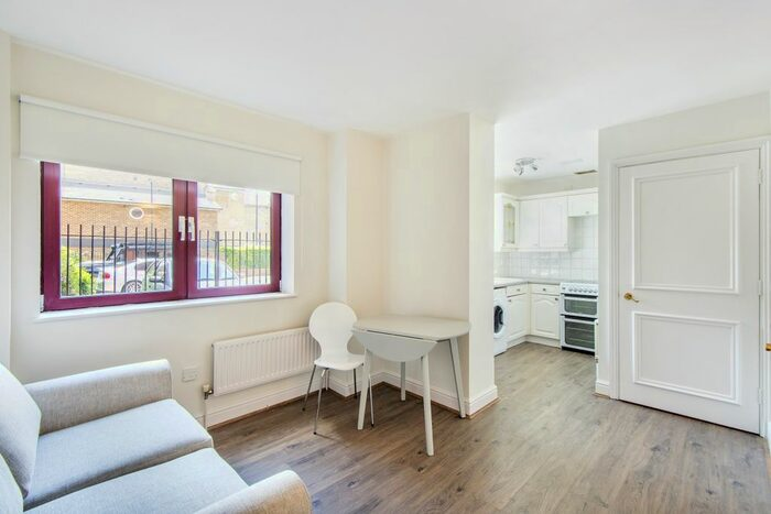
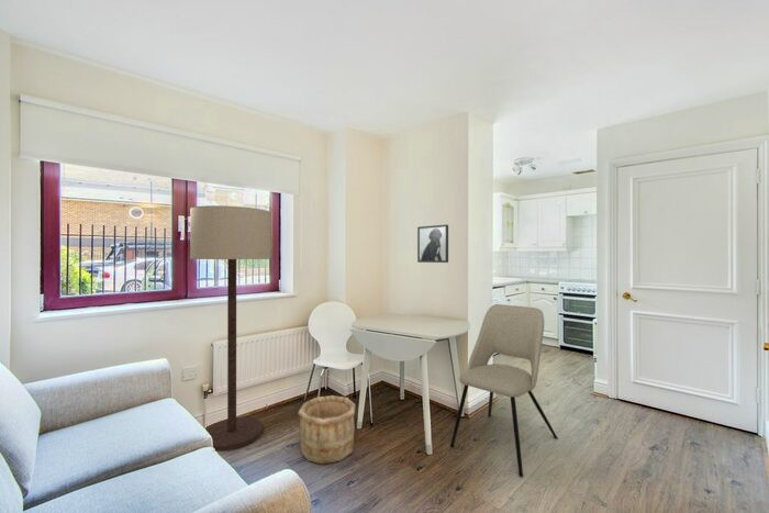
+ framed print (432, 244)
+ floor lamp (232, 322)
+ dining chair (503, 375)
+ wooden bucket (327, 427)
